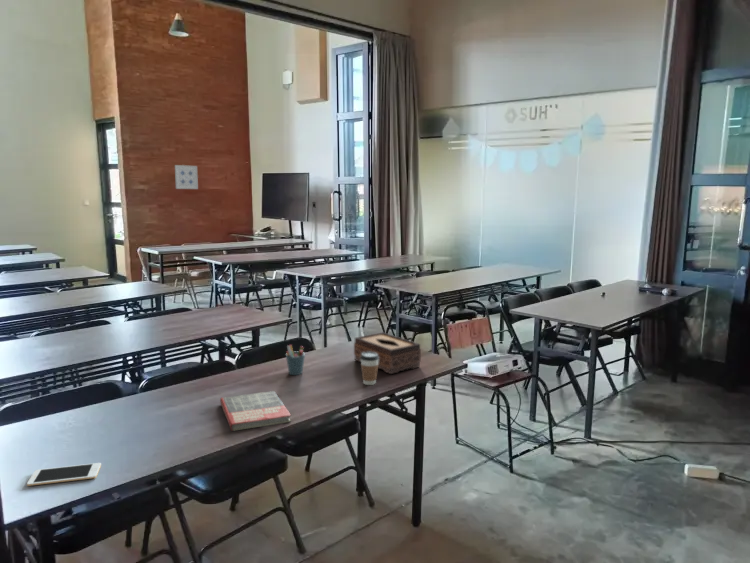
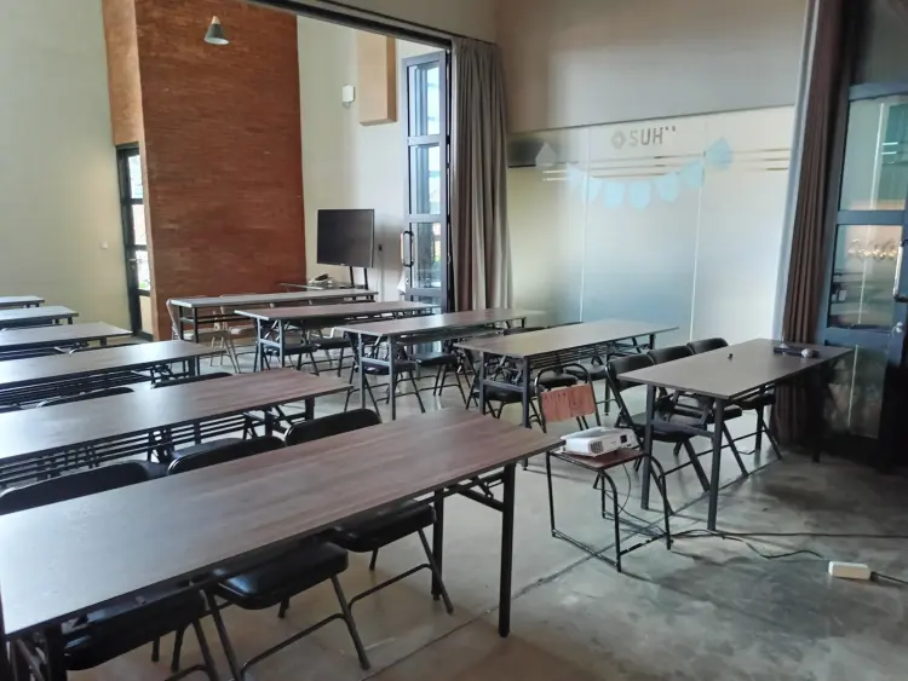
- coffee cup (369, 368)
- wall art (186, 177)
- book (254, 409)
- cell phone (65, 474)
- pen holder (295, 358)
- tissue box (386, 352)
